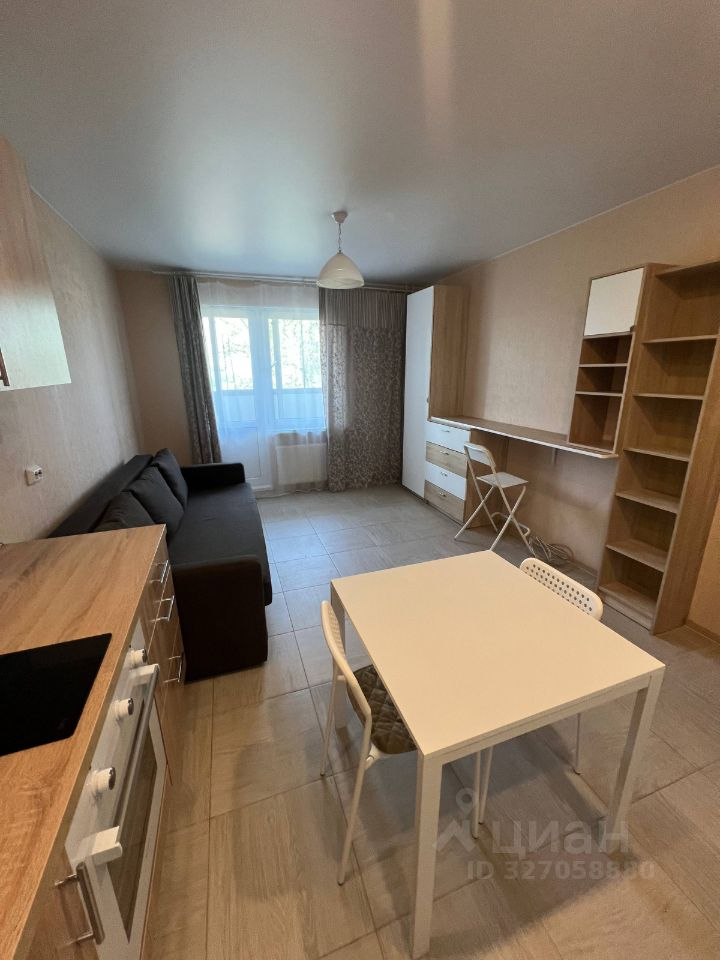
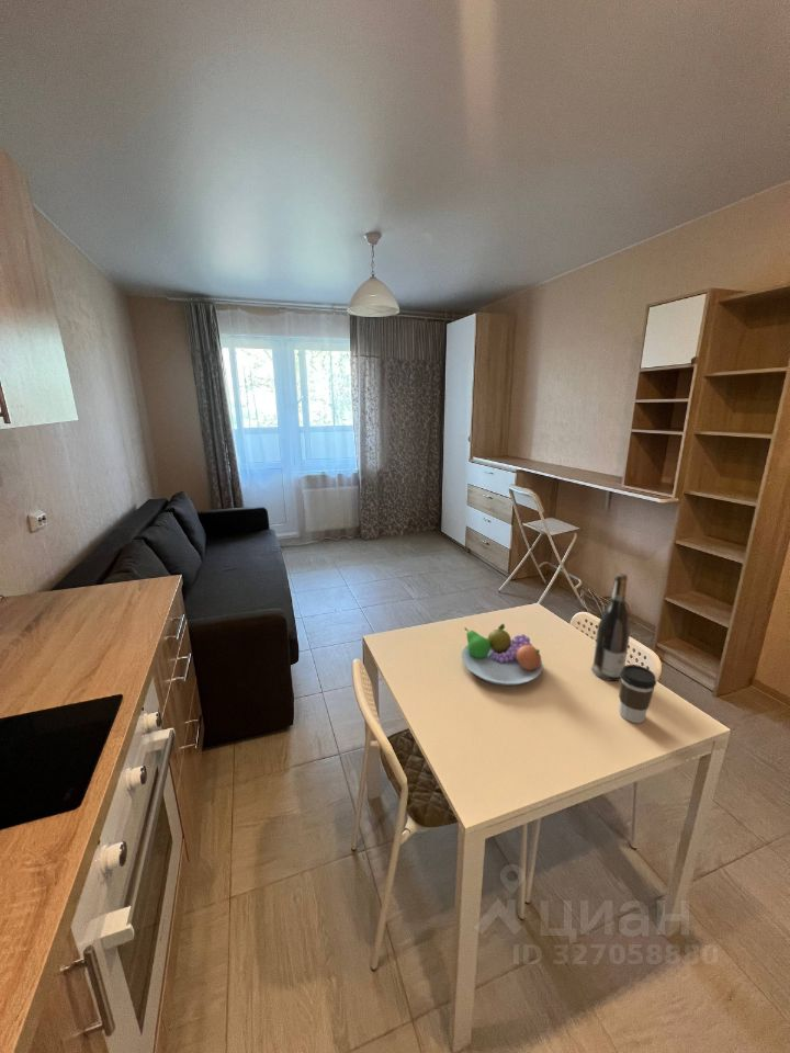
+ fruit bowl (499, 649)
+ coffee cup (634, 693)
+ wine bottle (613, 625)
